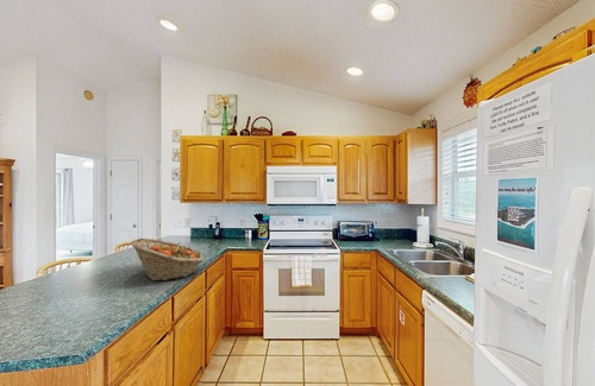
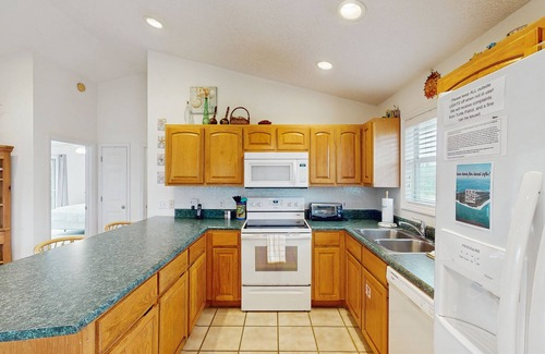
- fruit basket (168, 255)
